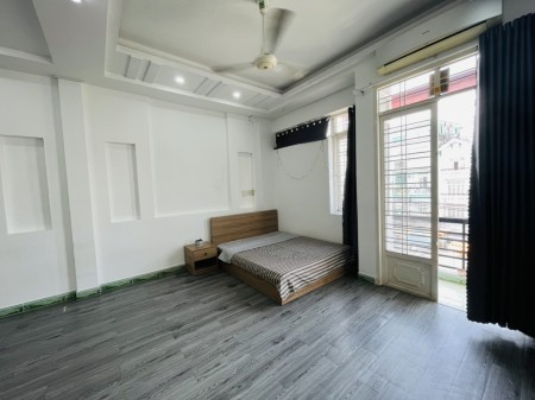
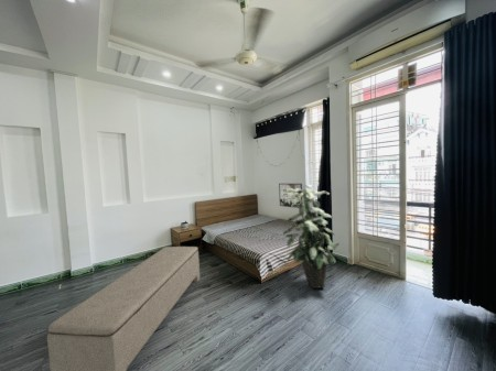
+ bench (150, 293)
+ indoor plant (309, 234)
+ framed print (290, 195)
